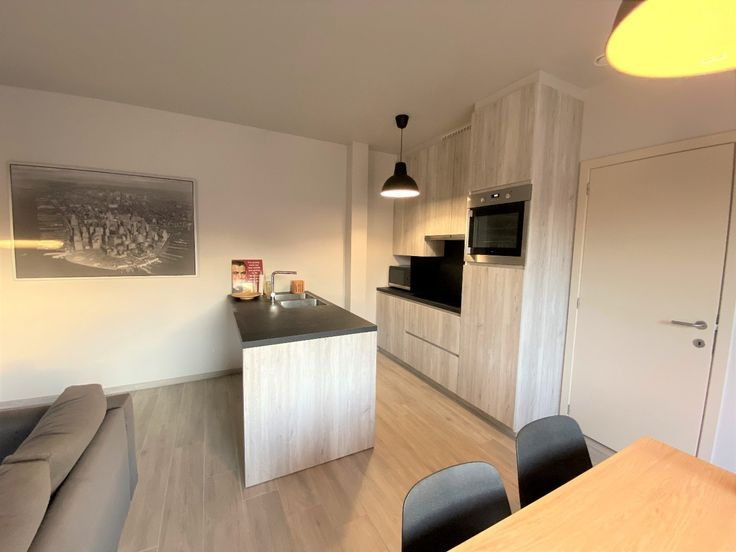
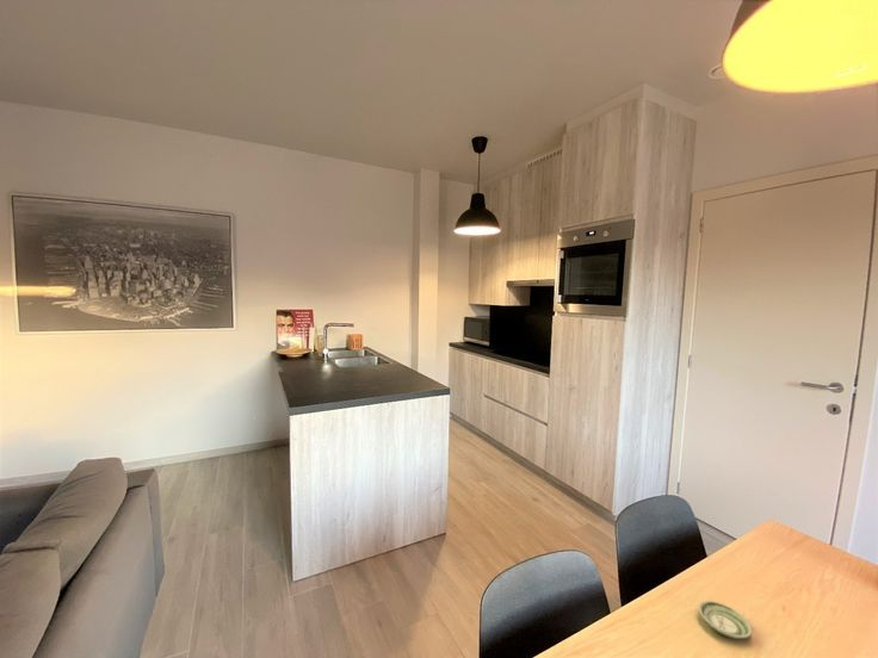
+ saucer (723, 622)
